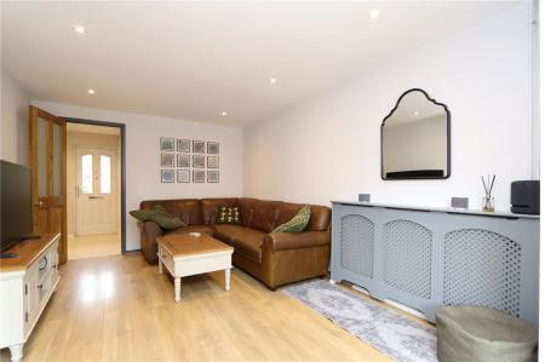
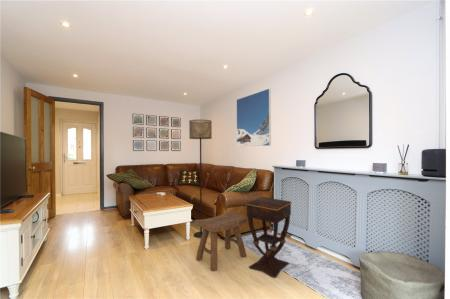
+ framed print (252, 120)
+ floor lamp (200, 178)
+ stool (225, 237)
+ side table (268, 234)
